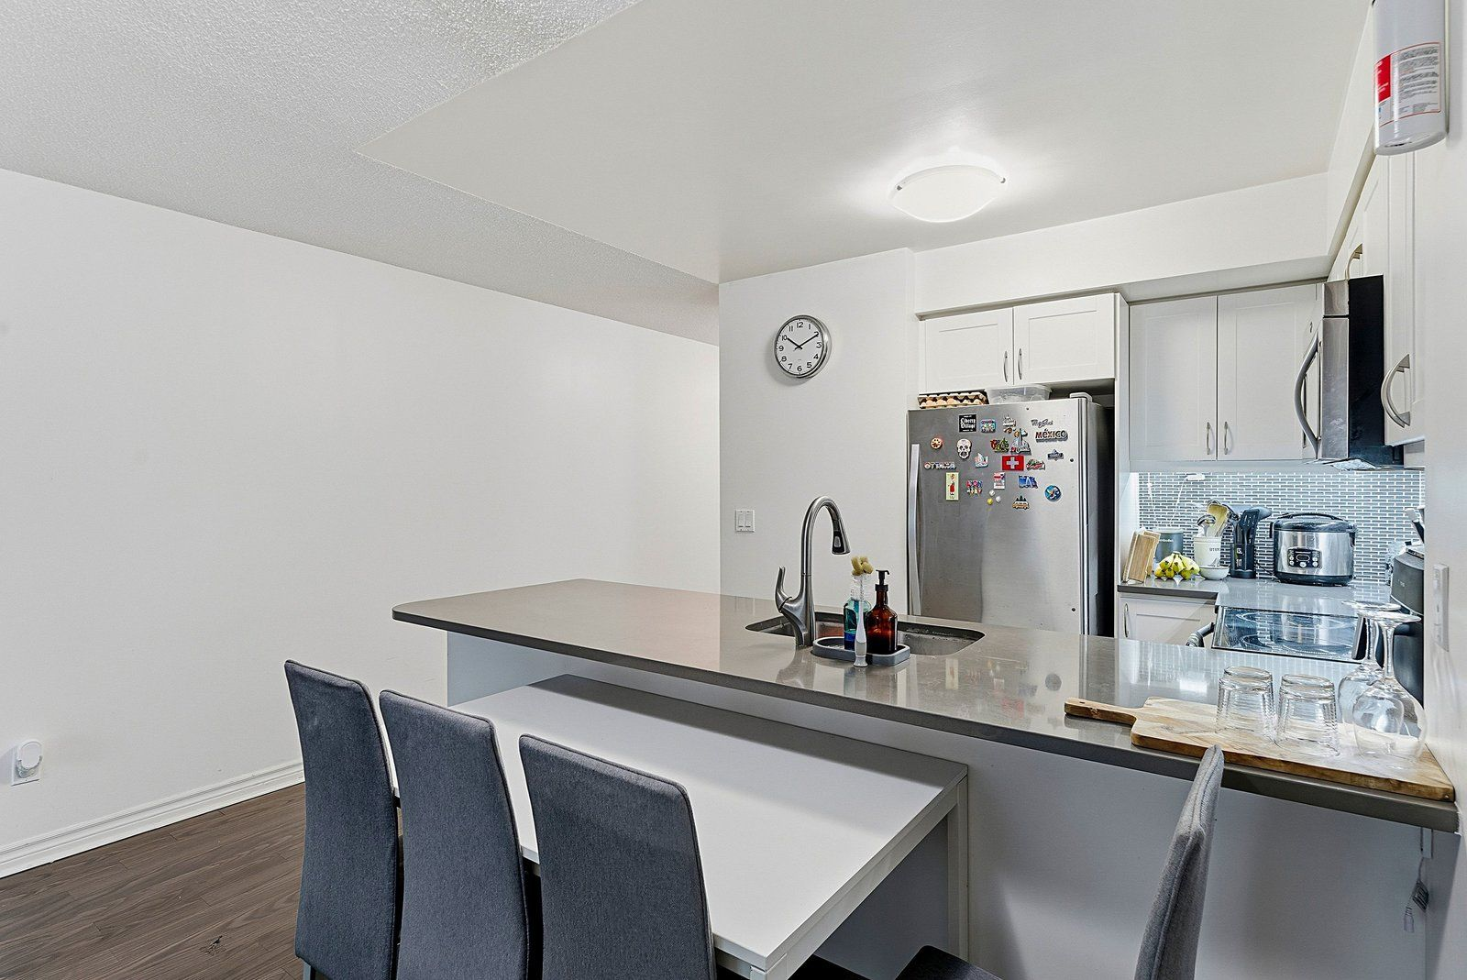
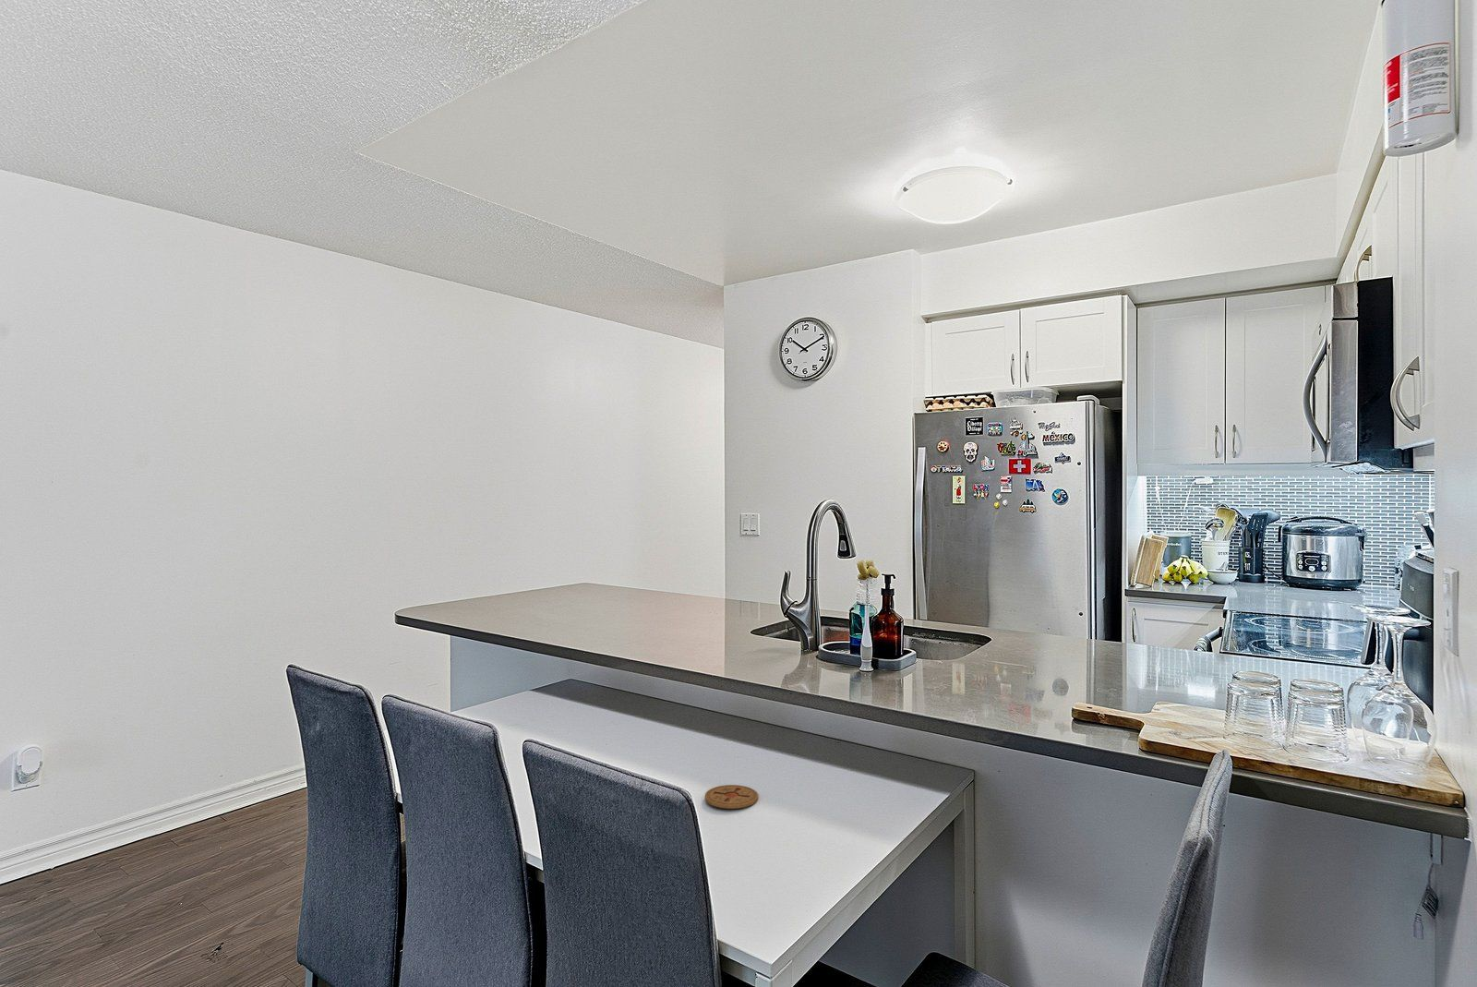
+ coaster (731, 795)
